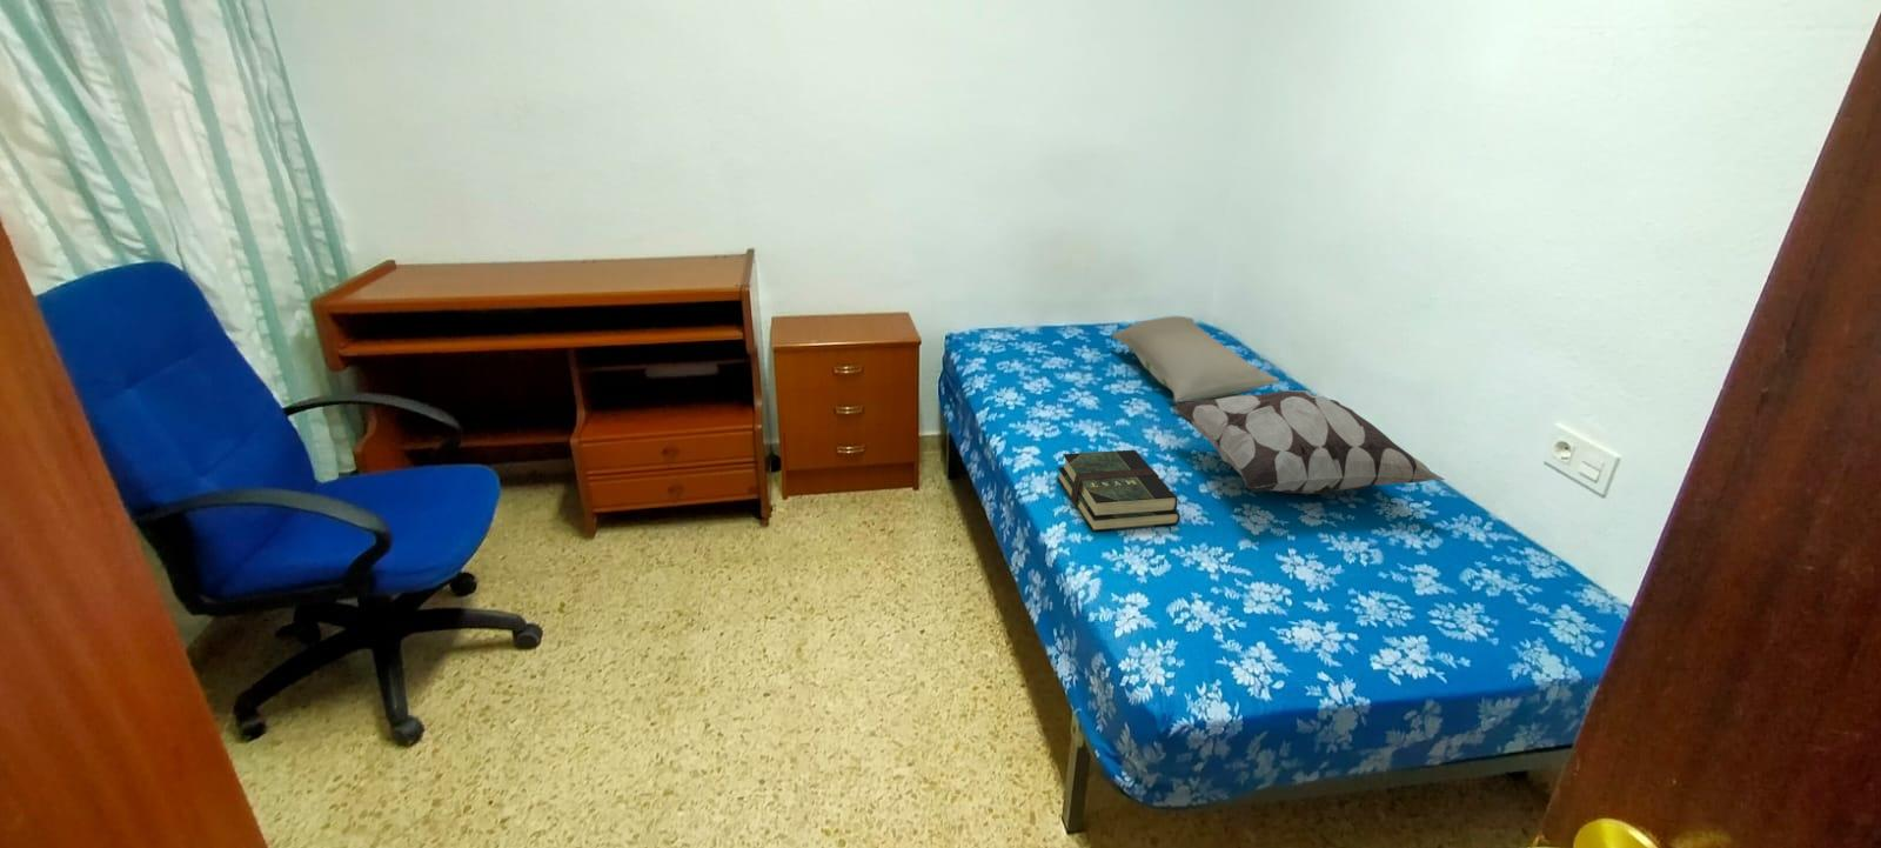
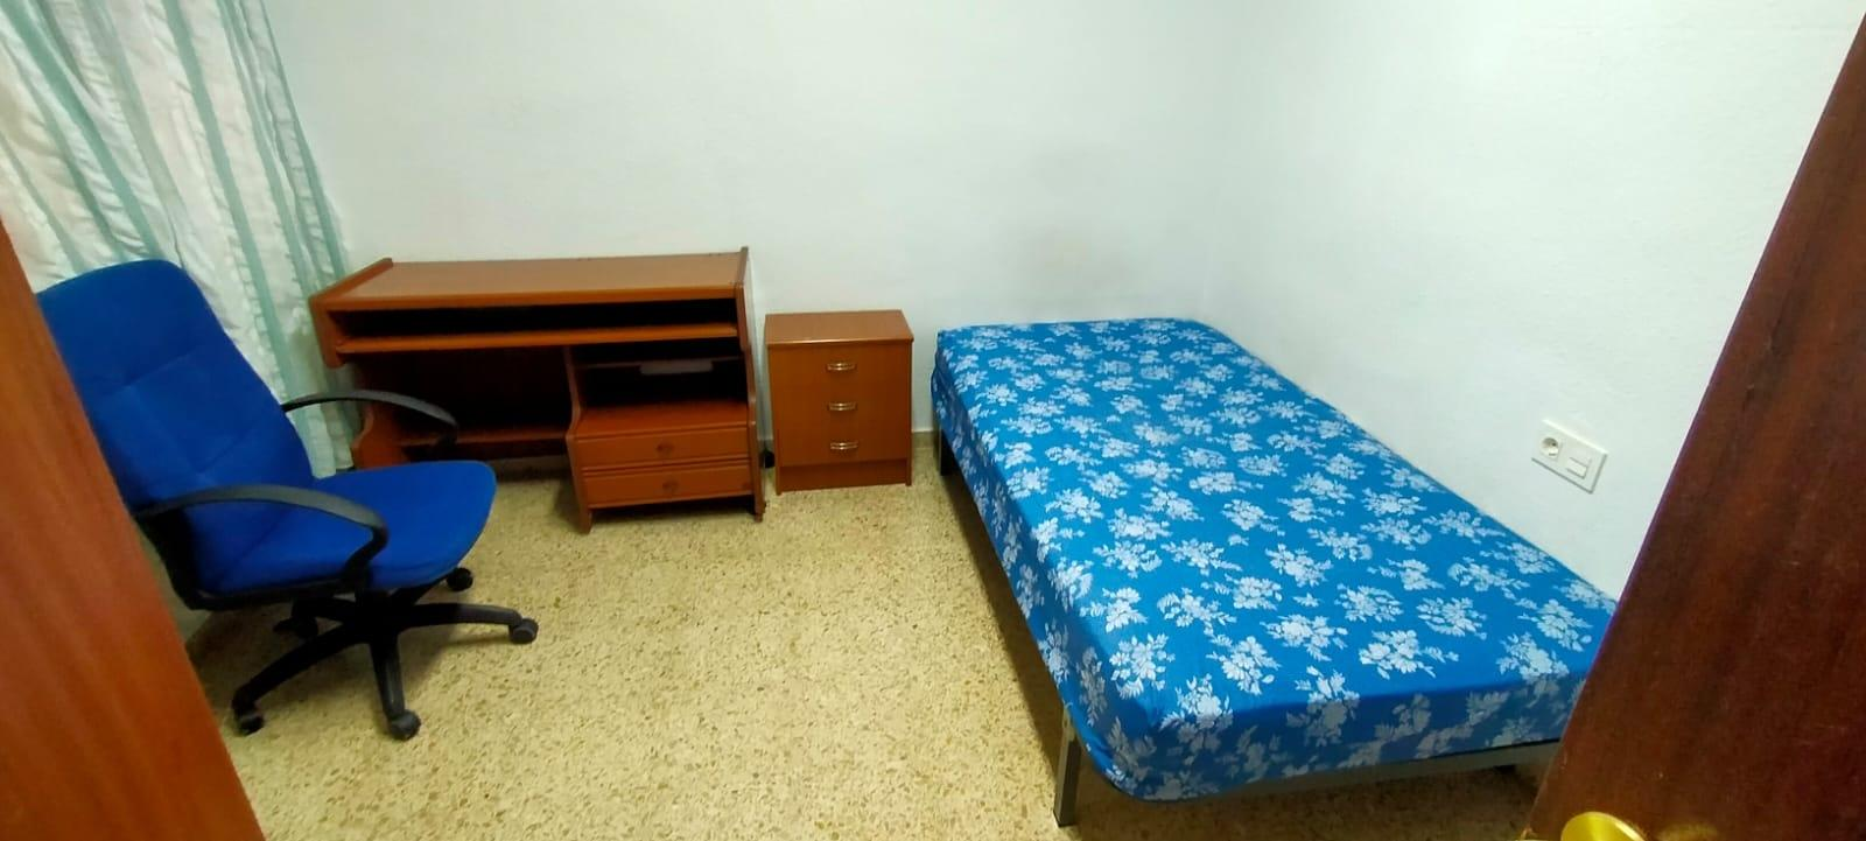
- book (1116, 487)
- decorative pillow (1296, 438)
- pillow (1185, 356)
